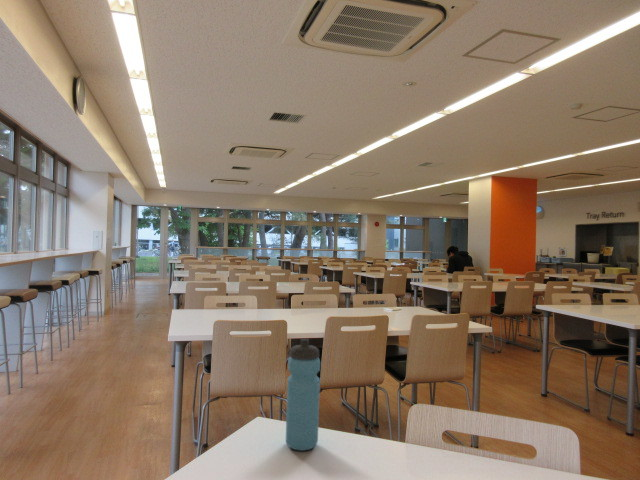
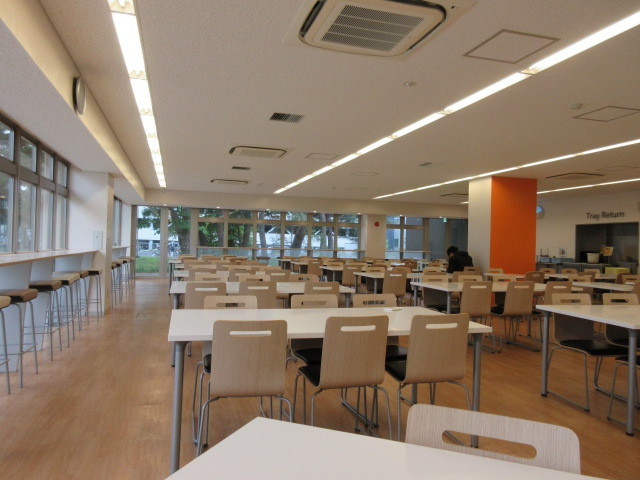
- water bottle (303, 391)
